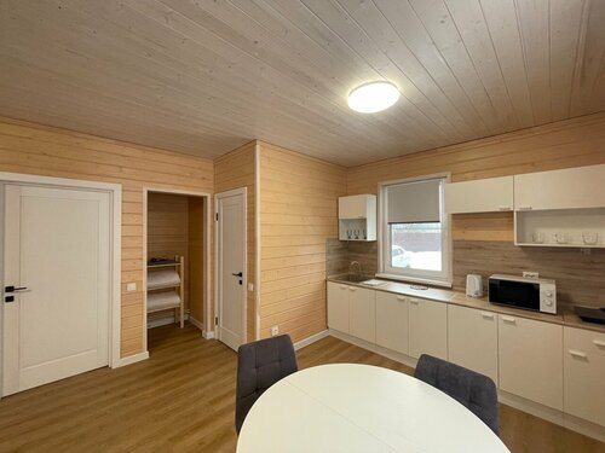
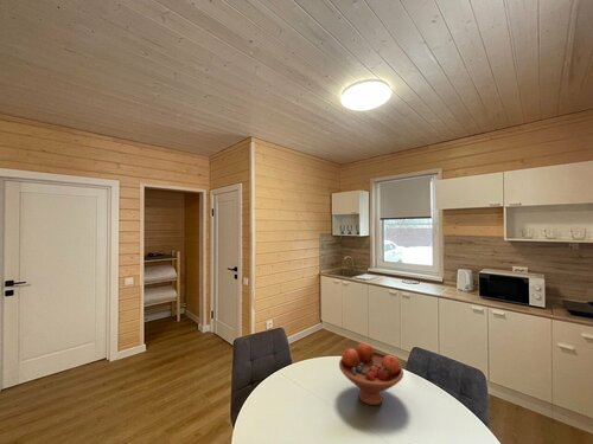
+ fruit bowl (370, 375)
